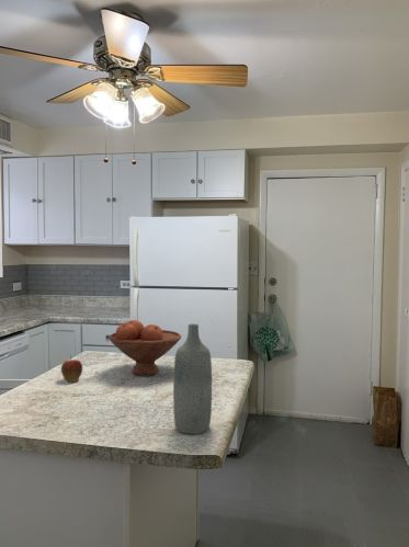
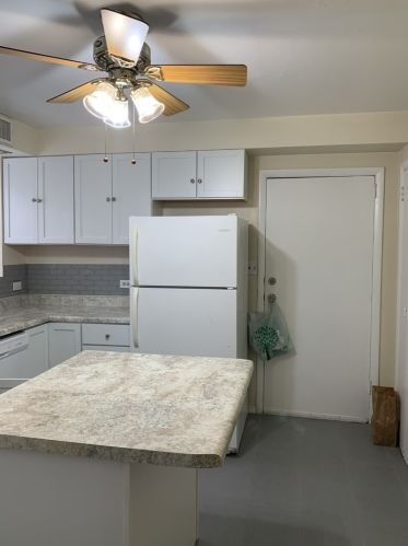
- apple (71, 368)
- bottle (192, 376)
- fruit bowl (145, 346)
